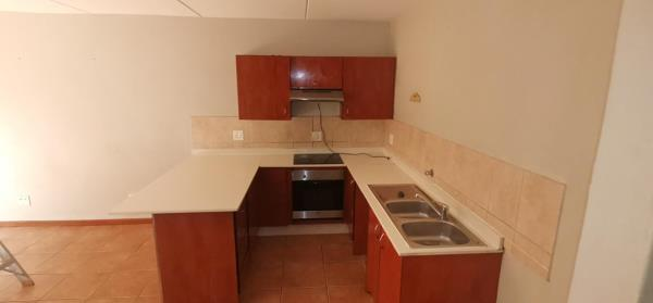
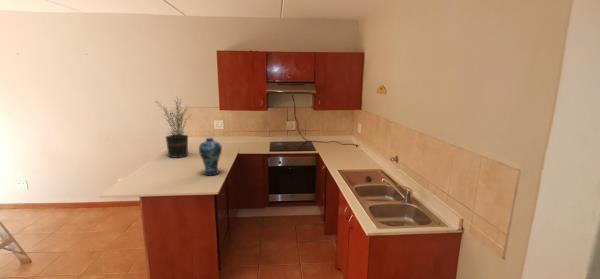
+ potted plant (174, 126)
+ vase (210, 155)
